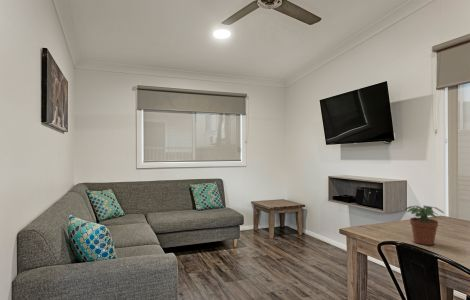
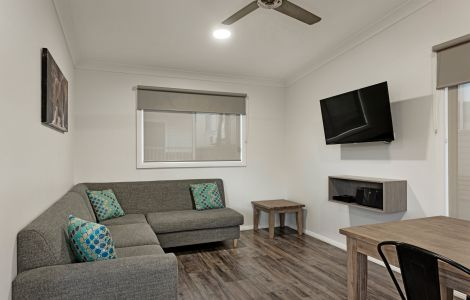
- potted plant (423, 224)
